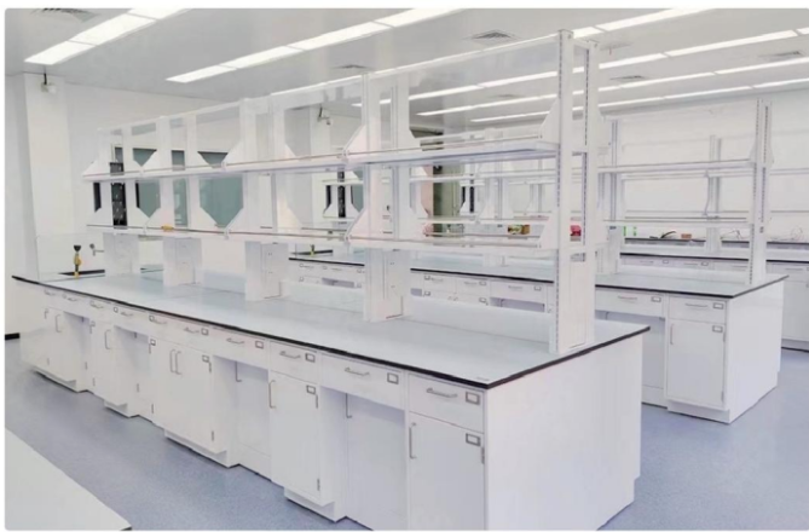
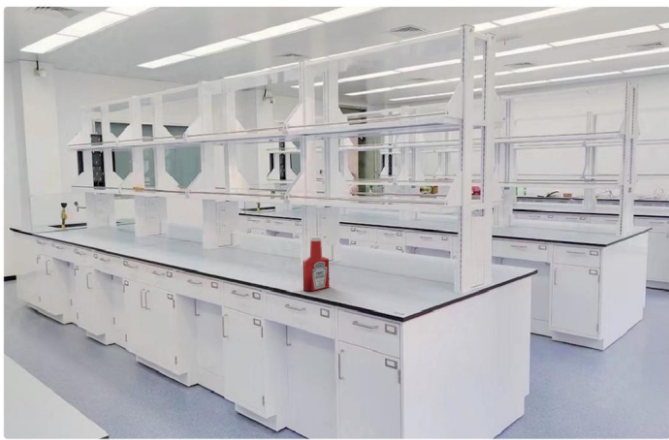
+ soap bottle (316, 262)
